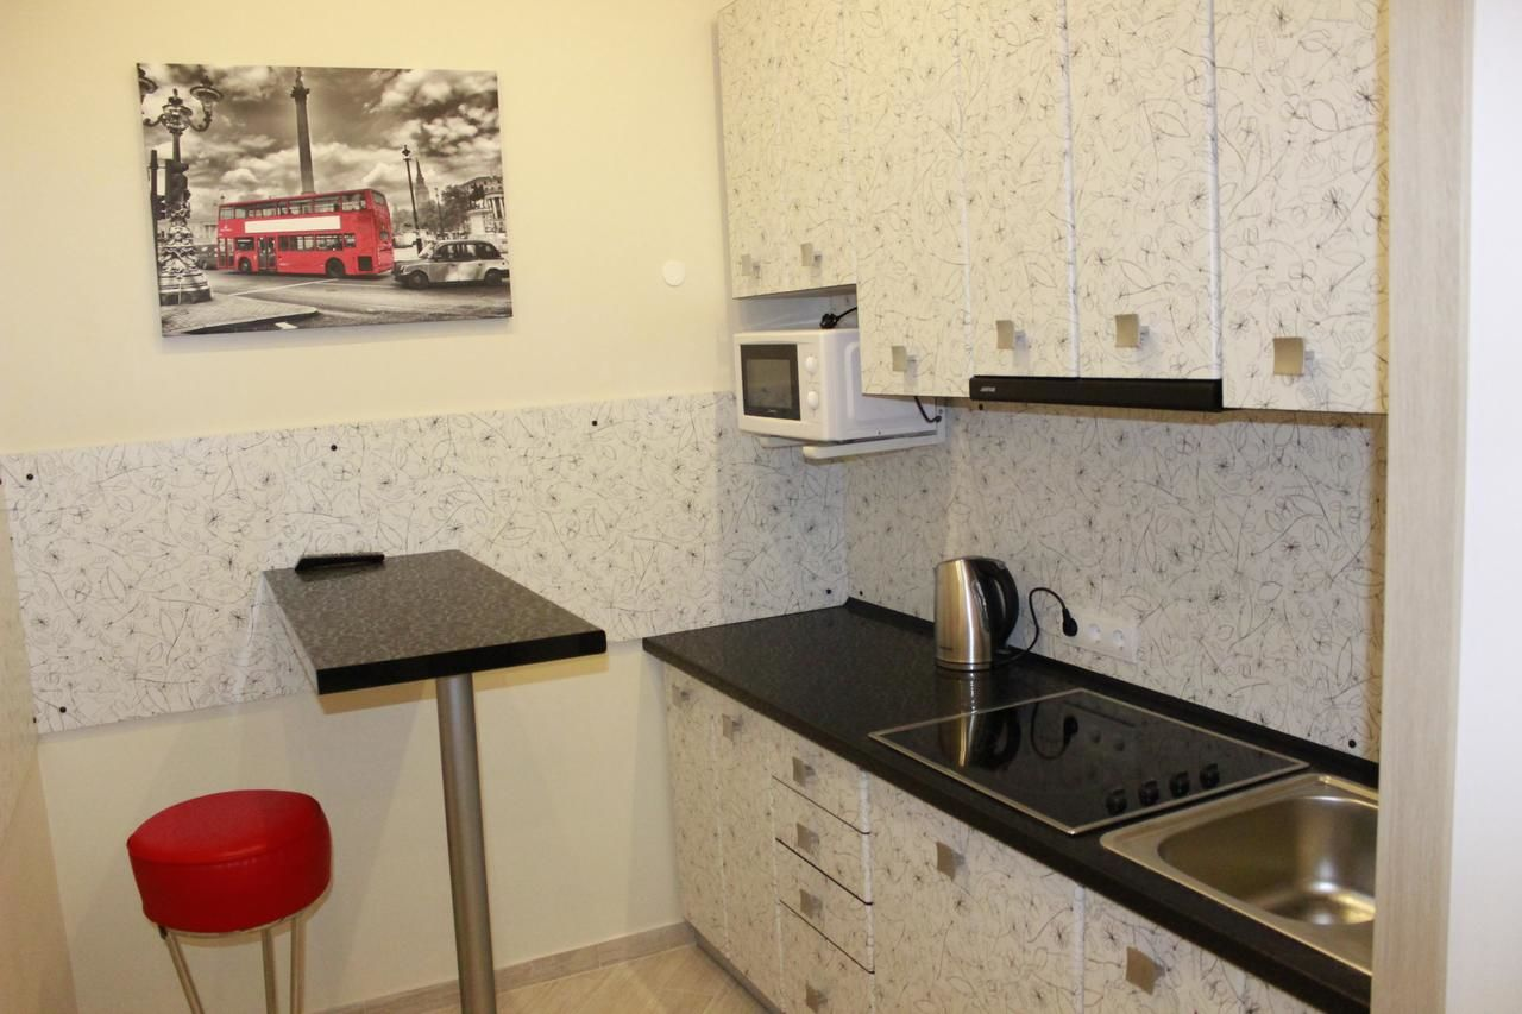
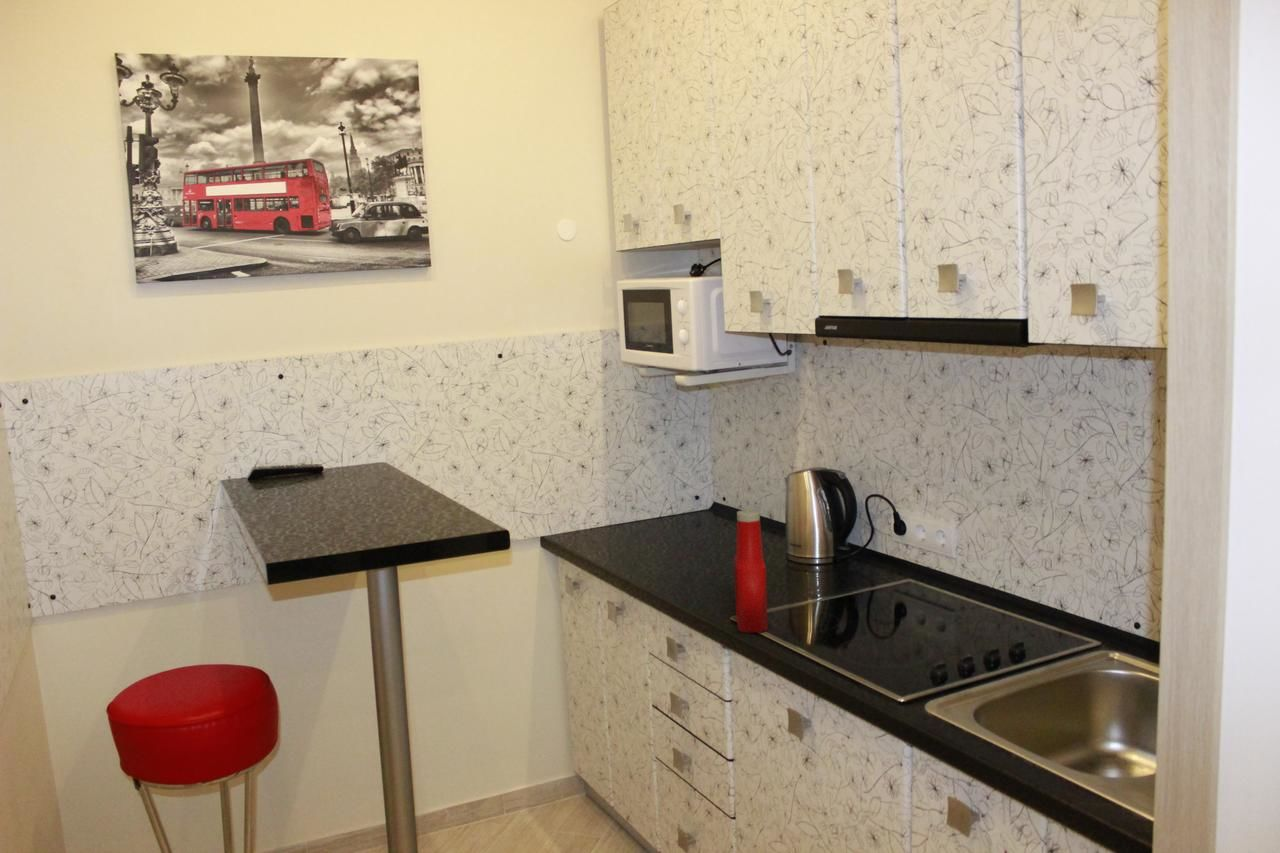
+ soap bottle (749, 567)
